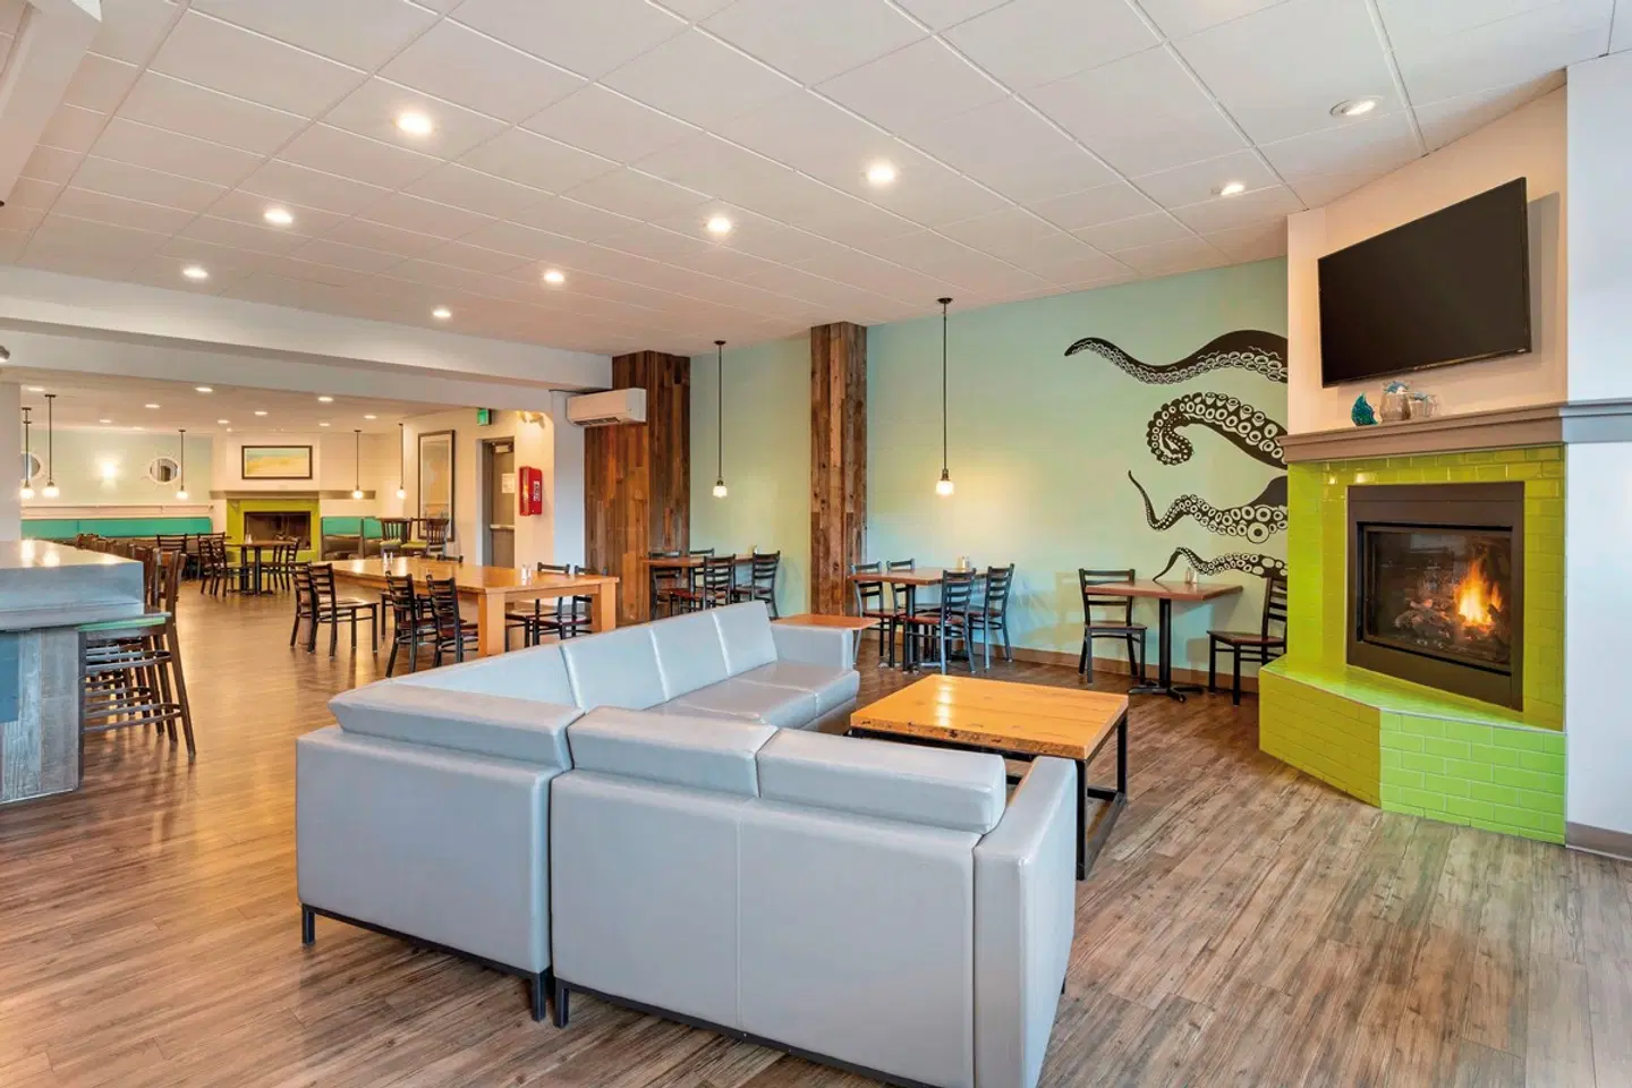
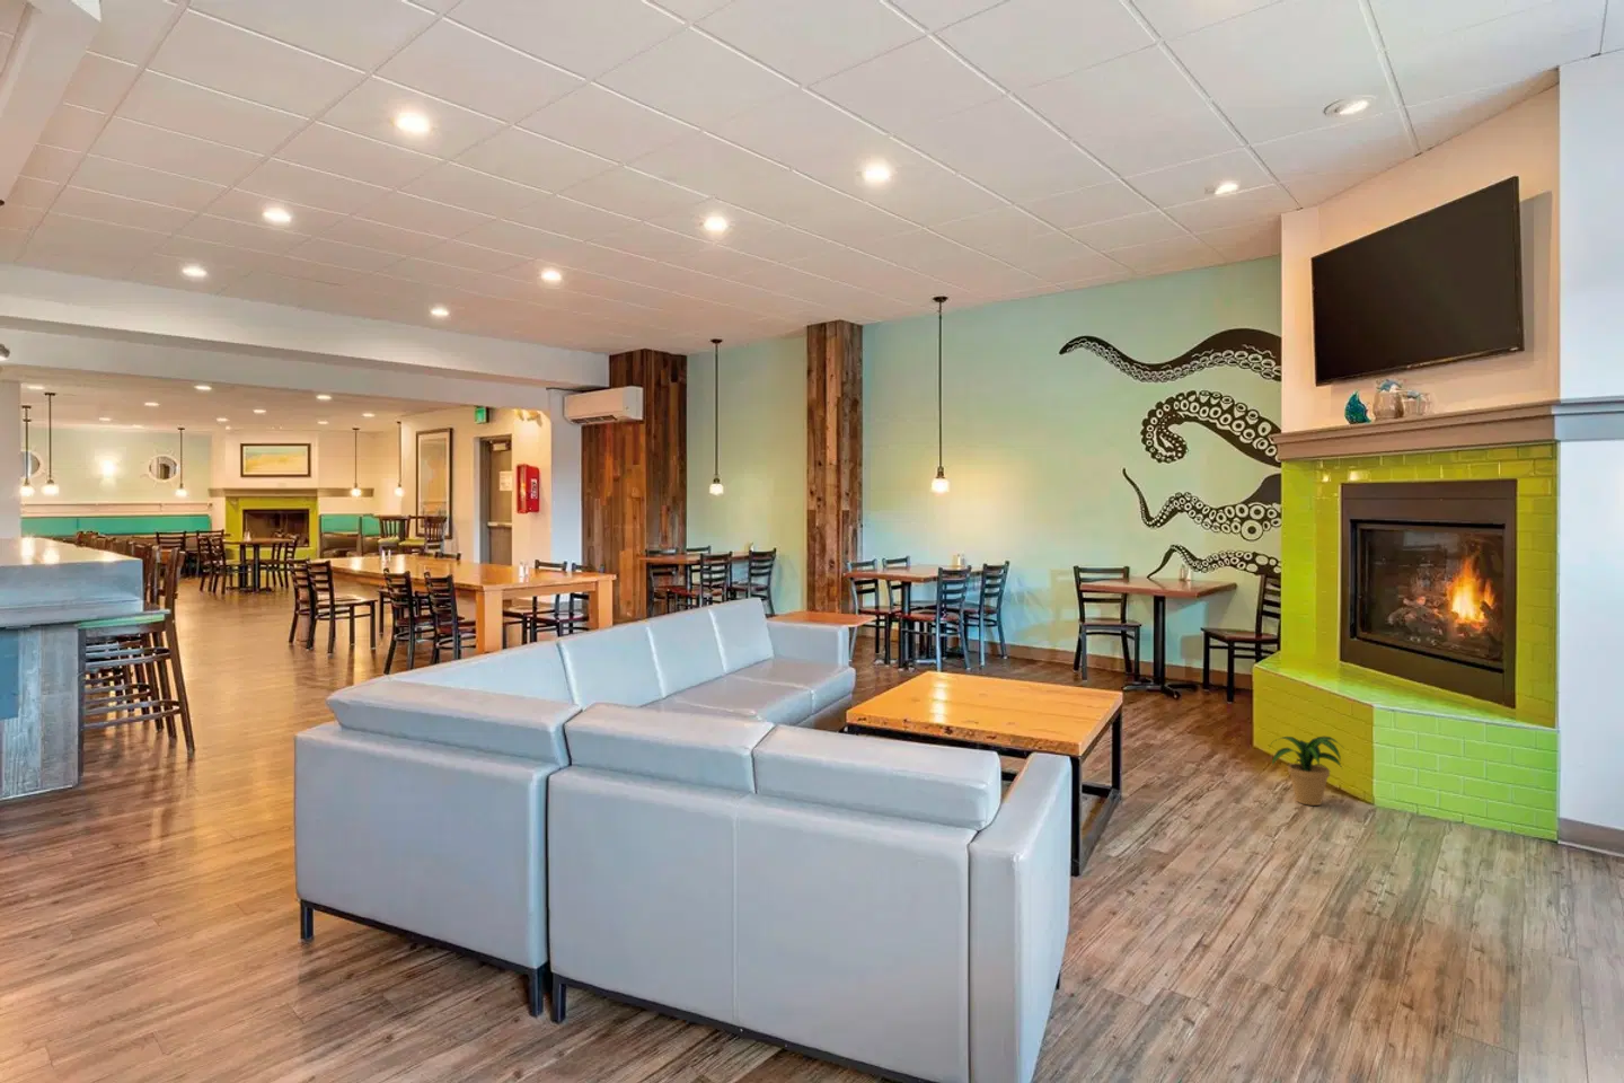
+ potted plant (1309, 770)
